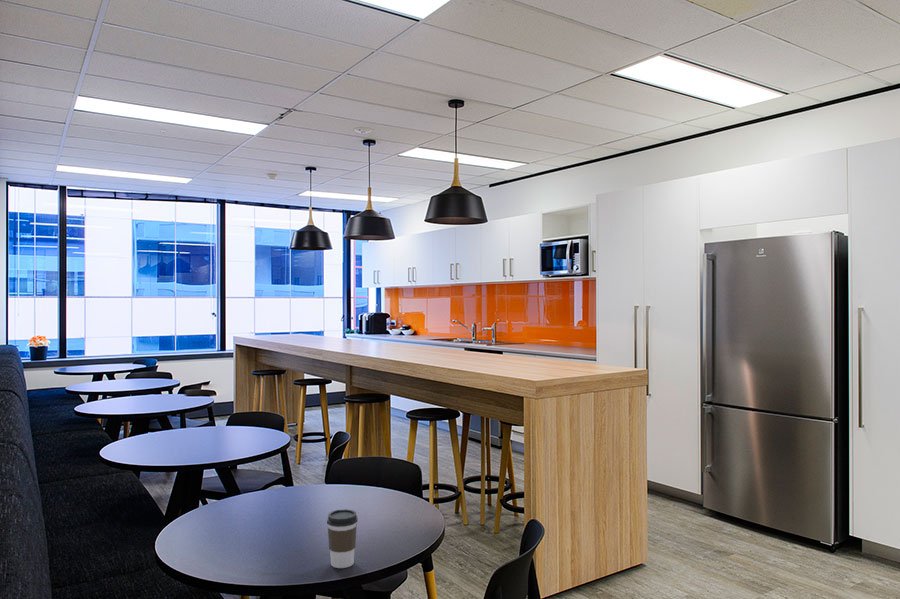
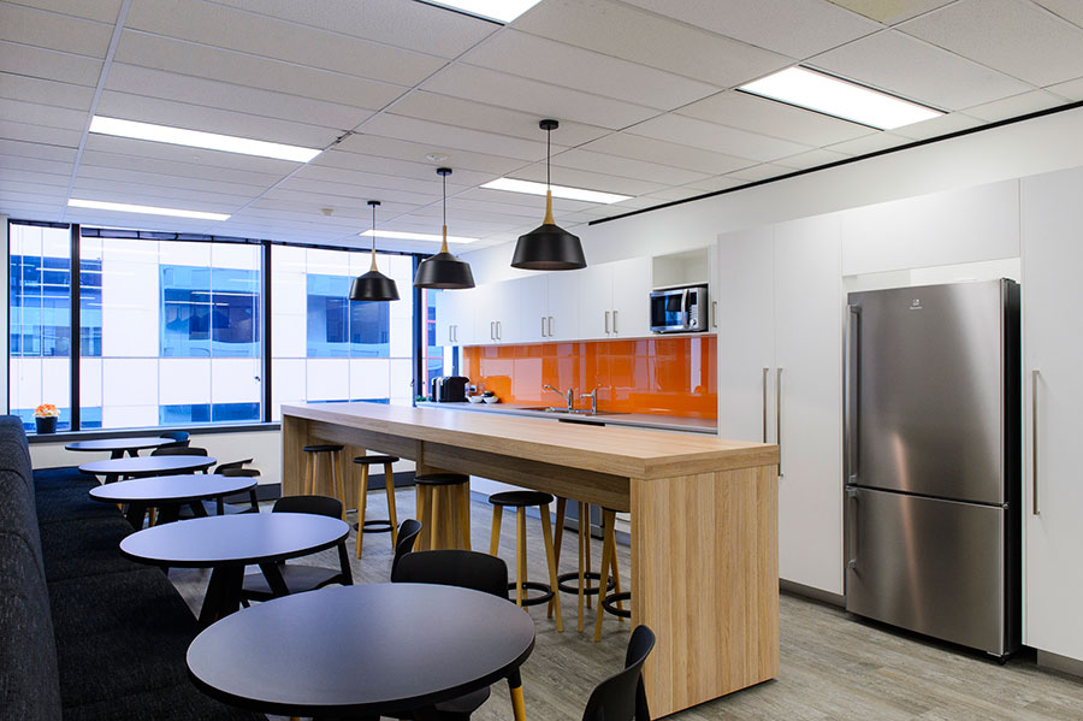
- coffee cup (342, 538)
